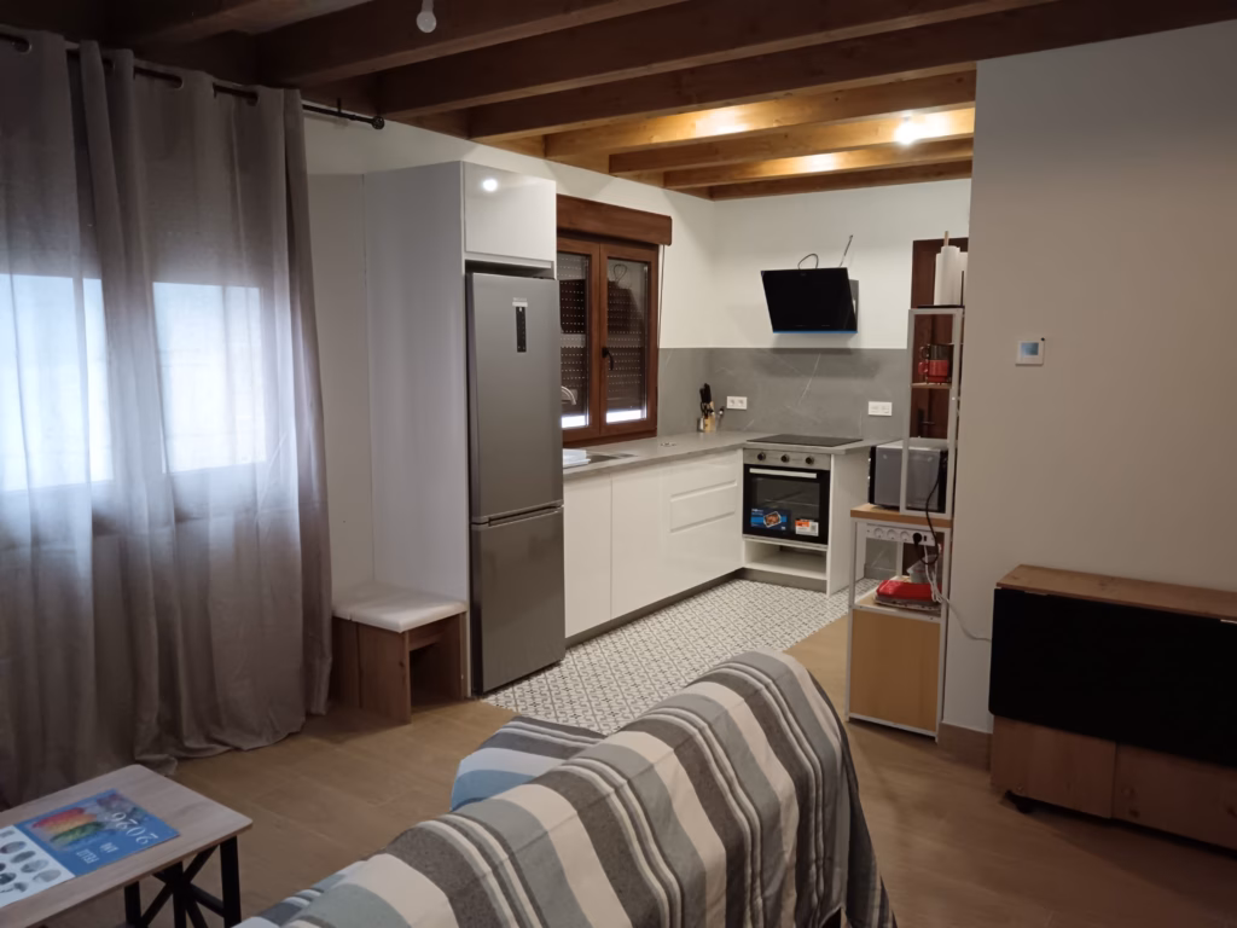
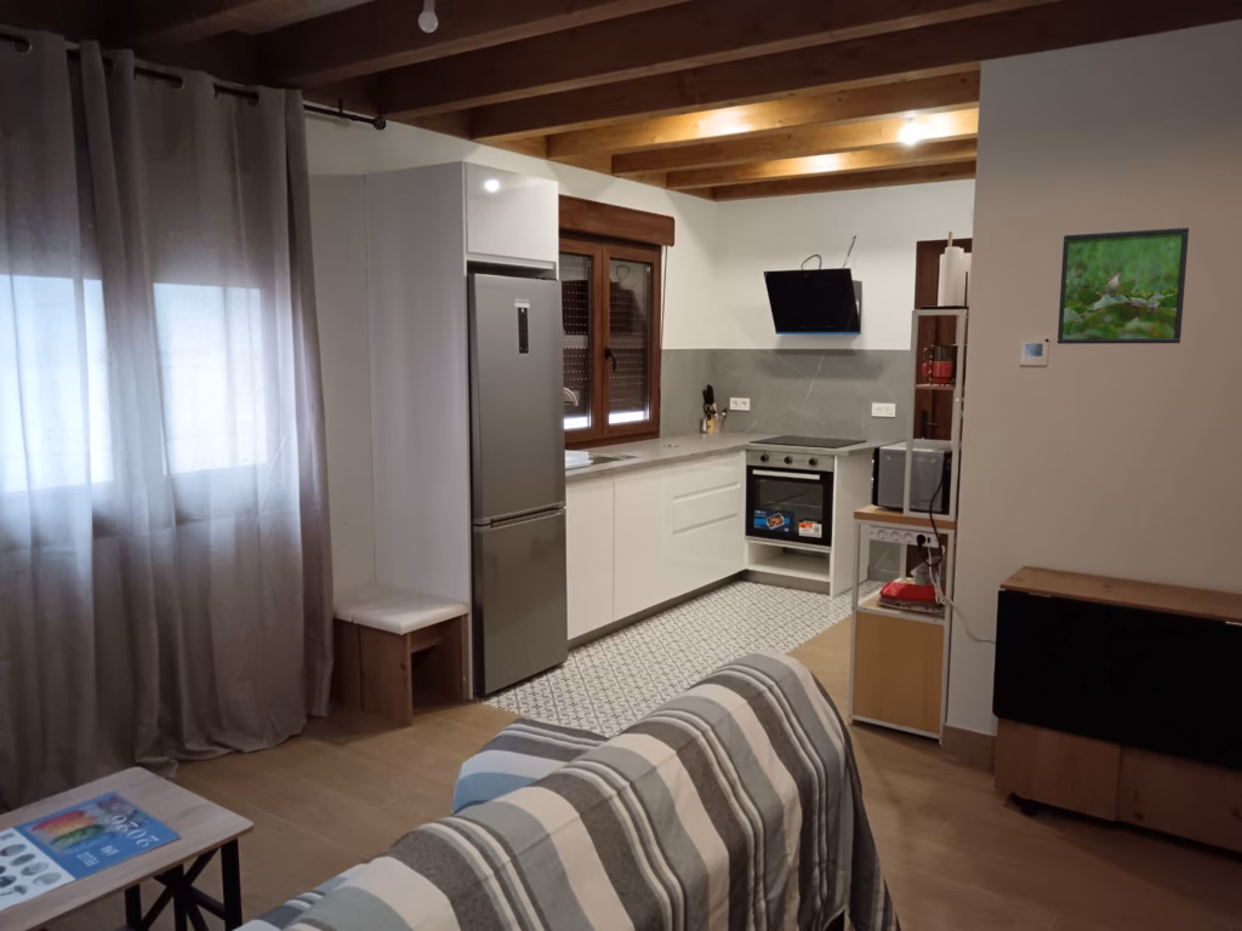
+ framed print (1119, 287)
